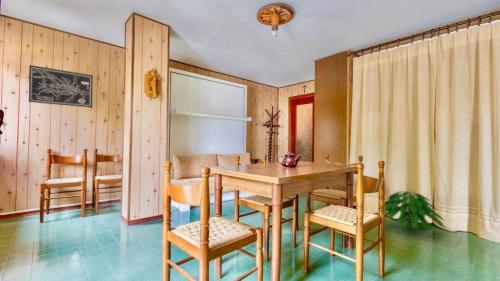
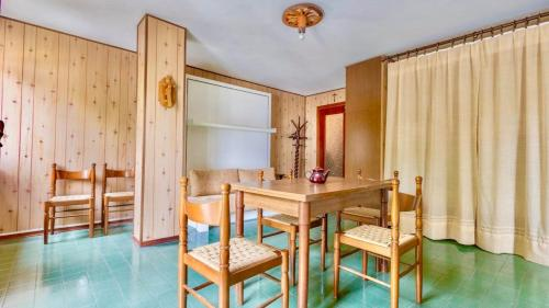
- indoor plant (409, 208)
- wall art (62, 87)
